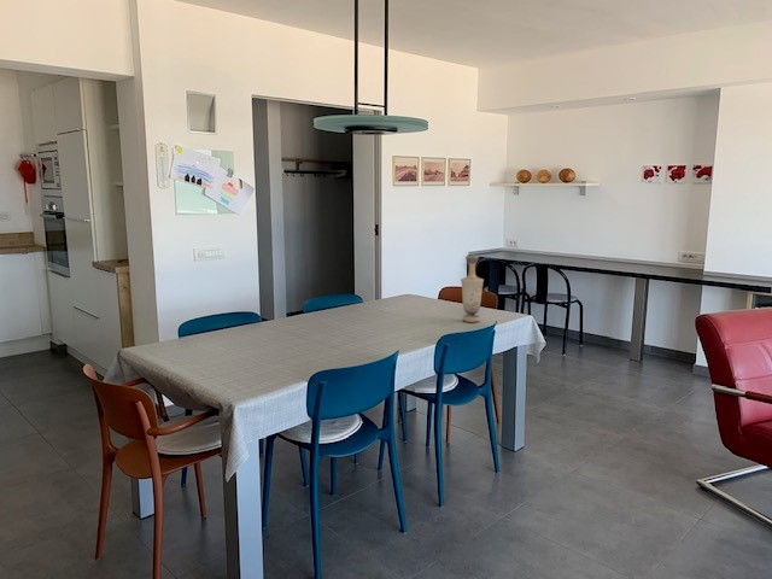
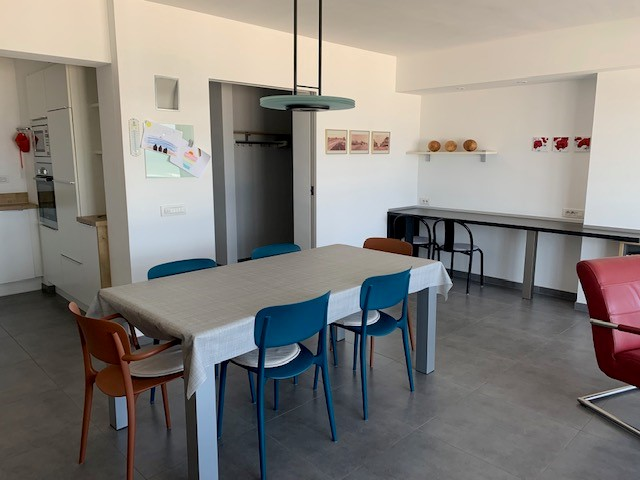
- vase (472, 288)
